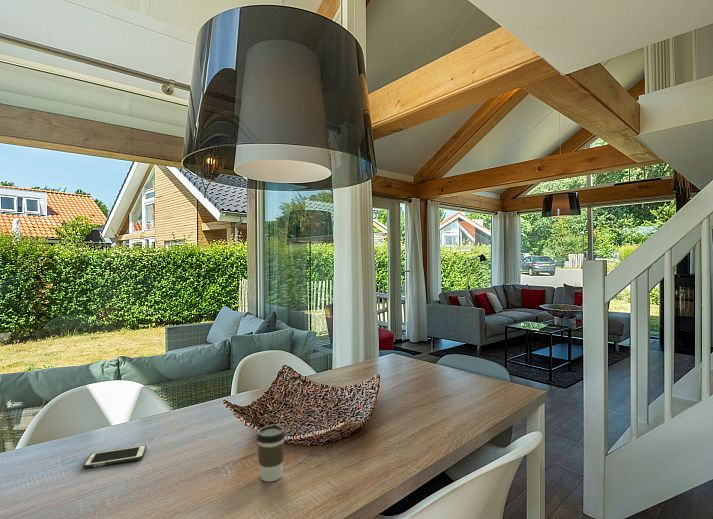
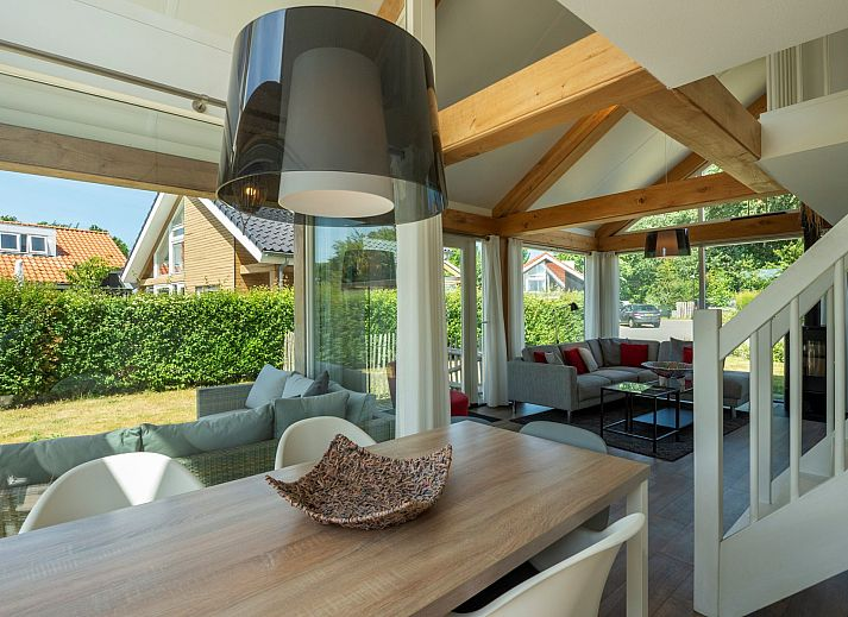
- cell phone (116, 456)
- coffee cup (271, 453)
